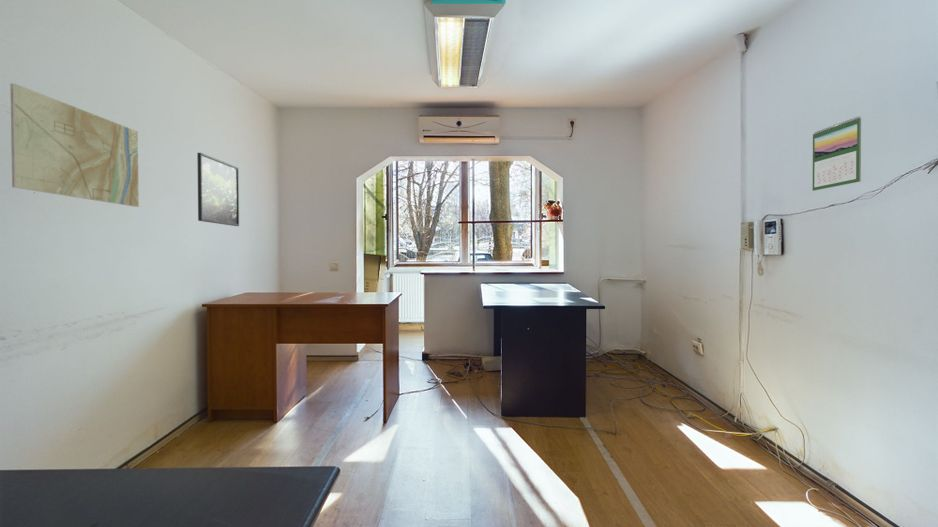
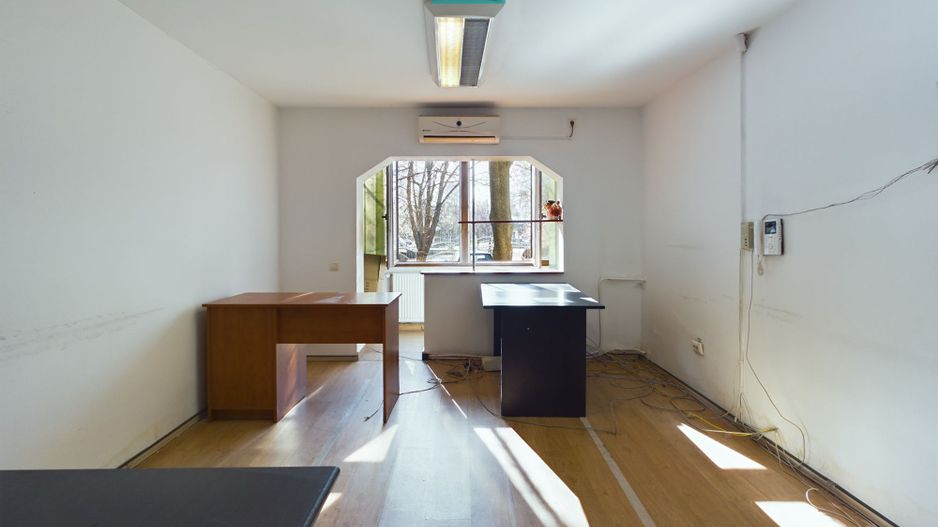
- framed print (219, 192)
- map (84, 154)
- calendar (835, 155)
